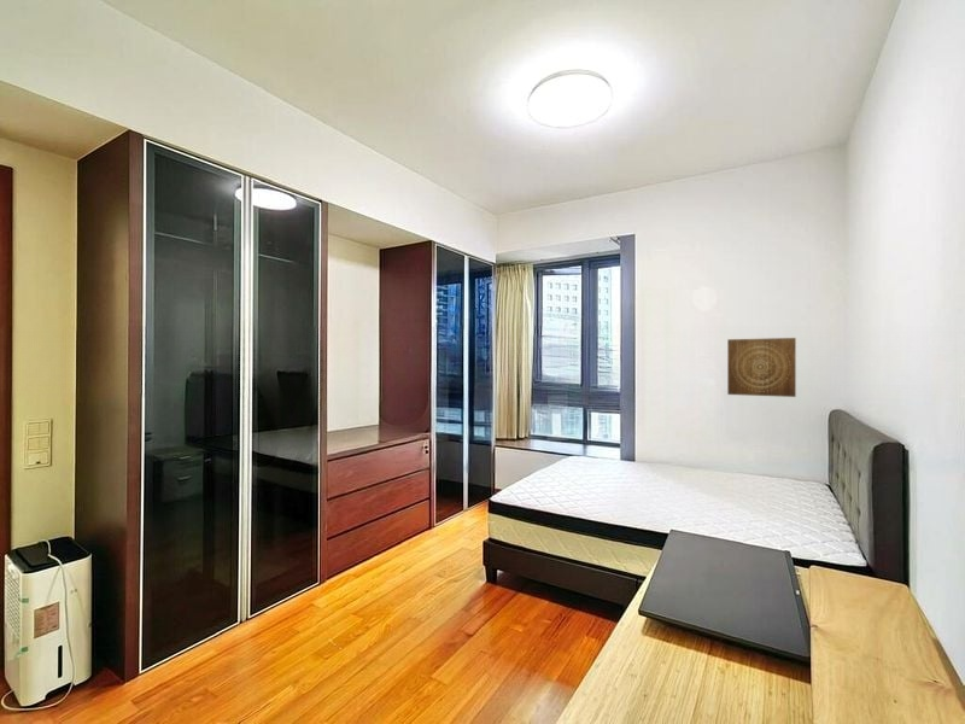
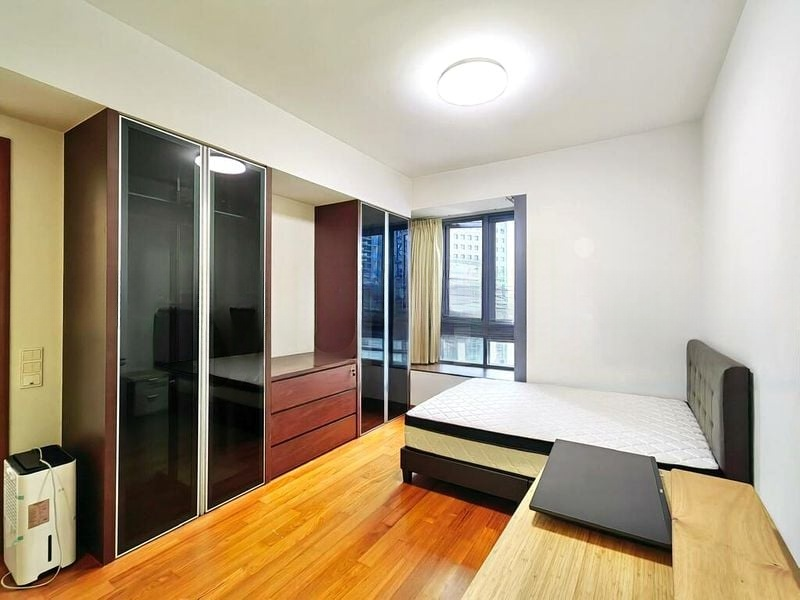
- wall art (760, 367)
